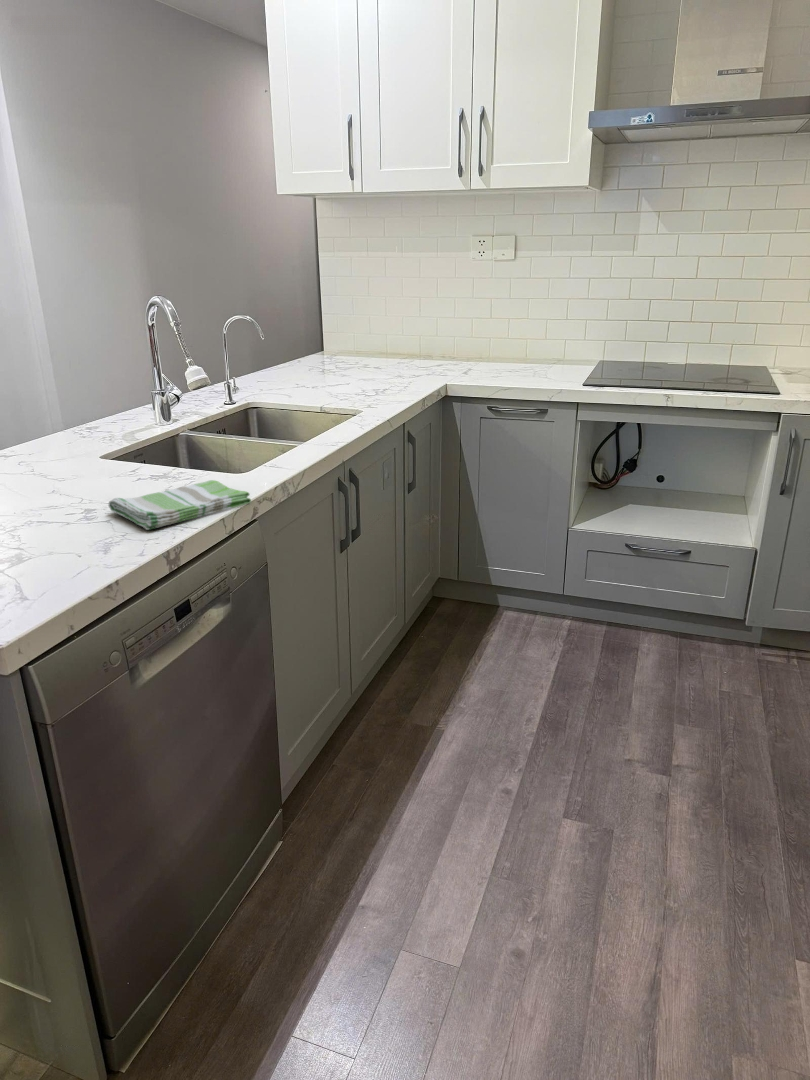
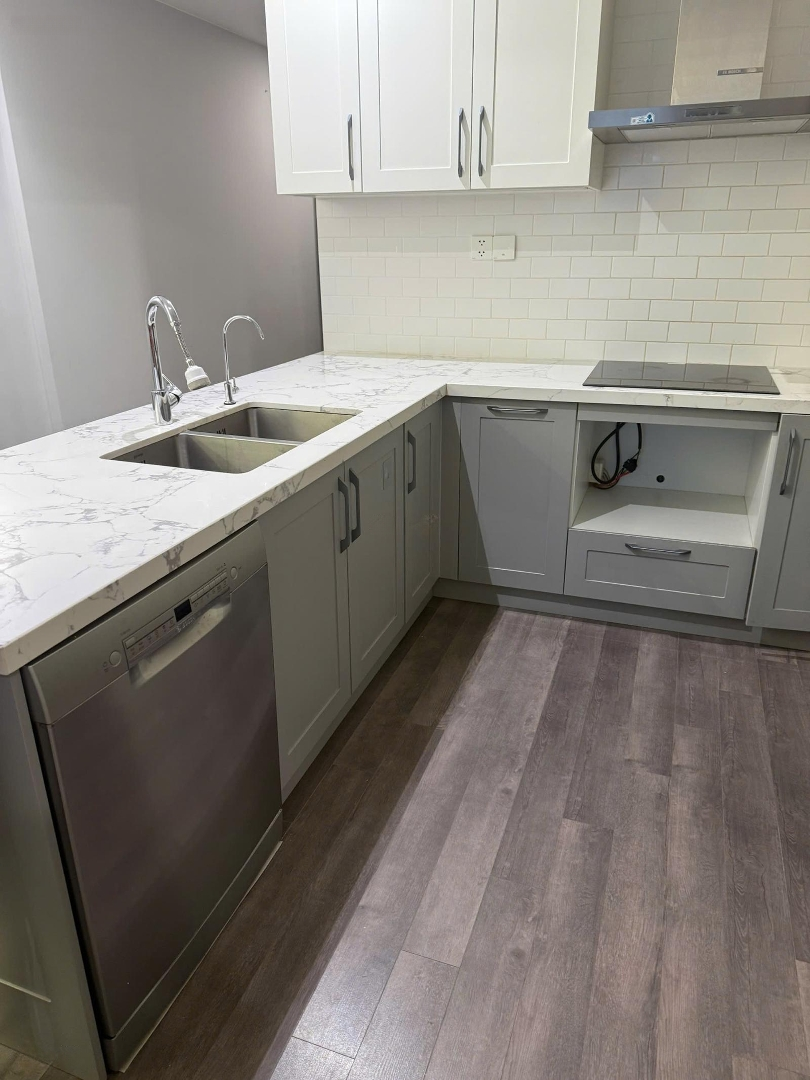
- dish towel (180, 499)
